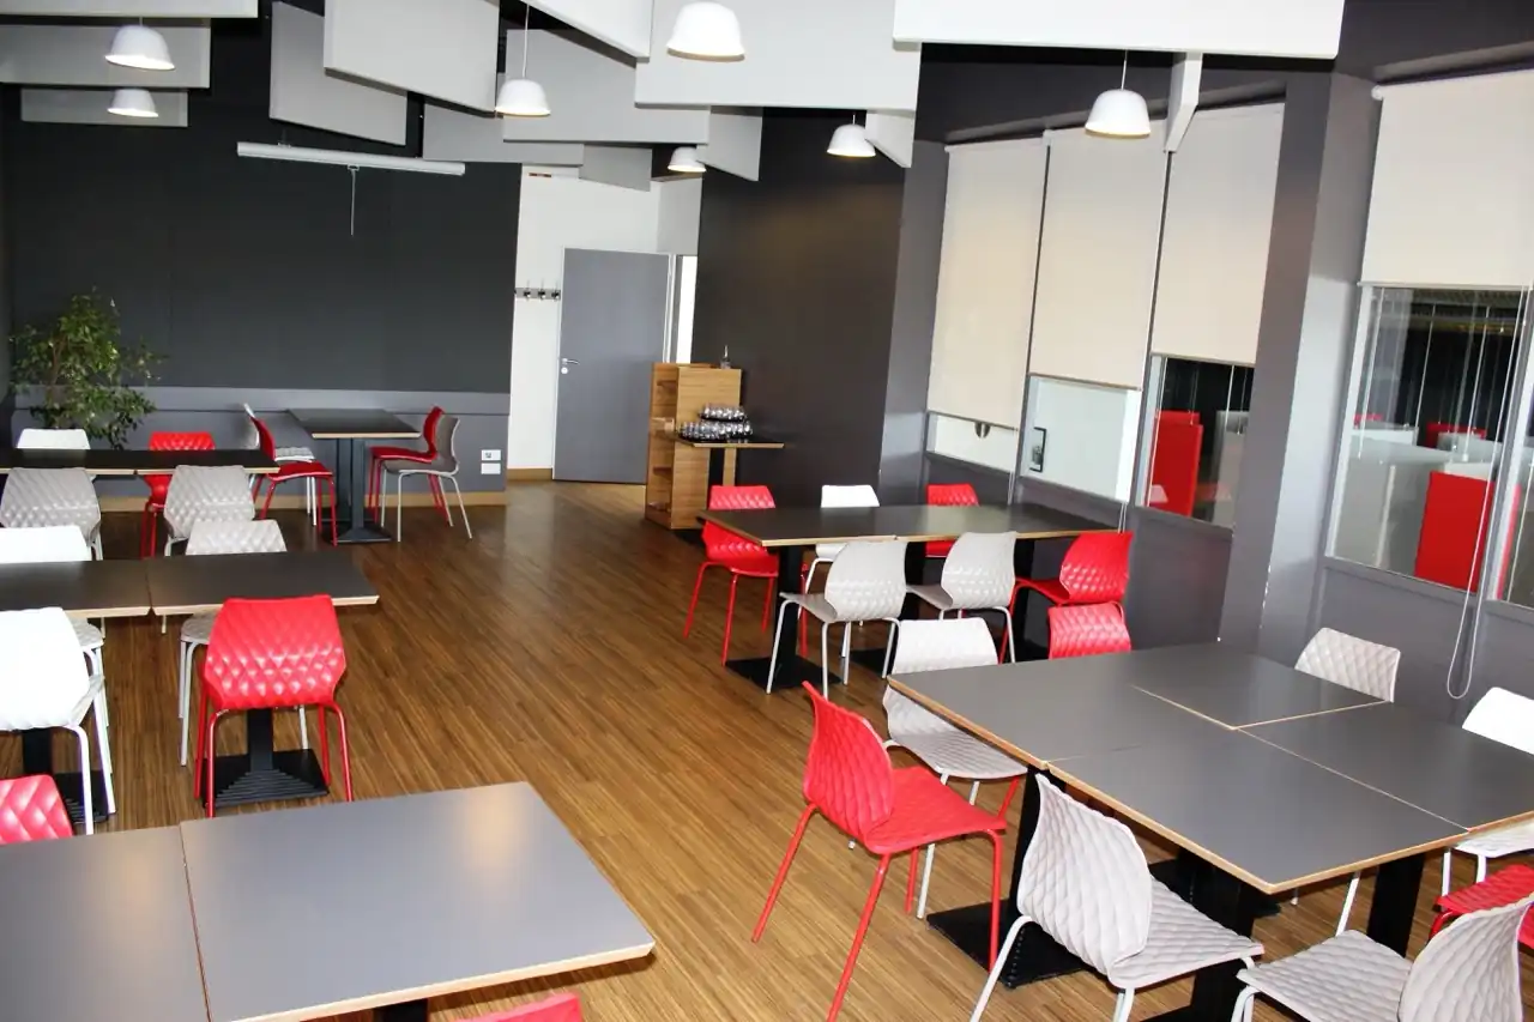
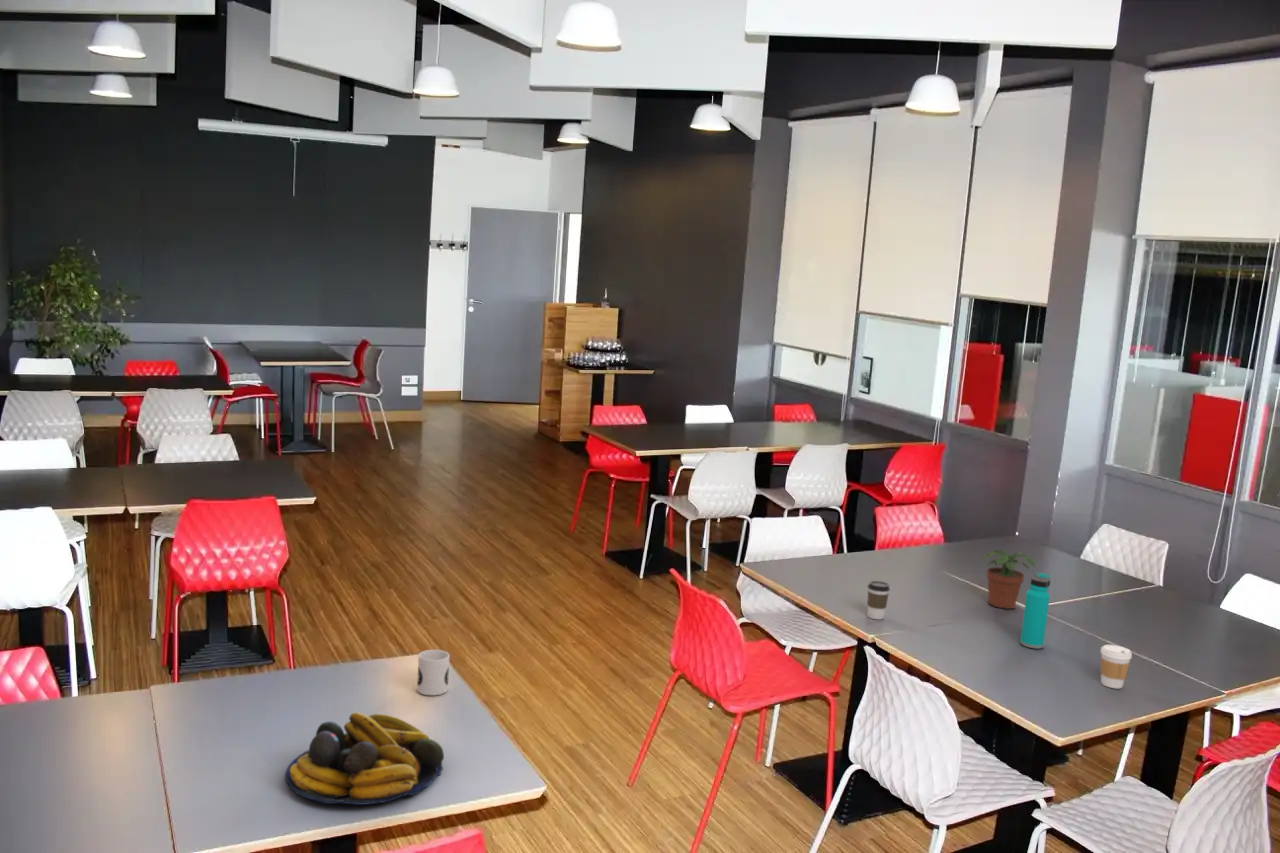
+ fruit bowl (365, 745)
+ coffee cup (1114, 666)
+ potted plant (1005, 578)
+ water bottle (1036, 609)
+ mug (433, 669)
+ coffee cup (877, 600)
